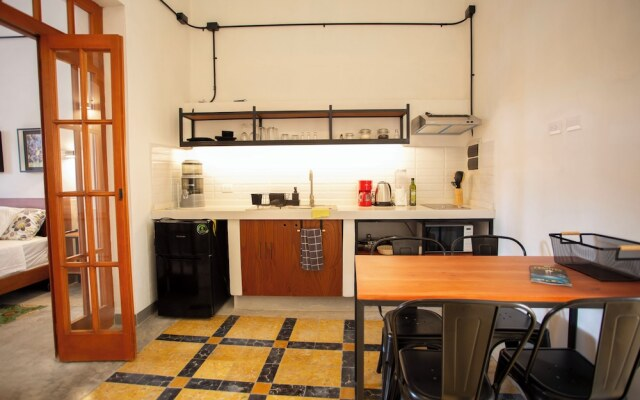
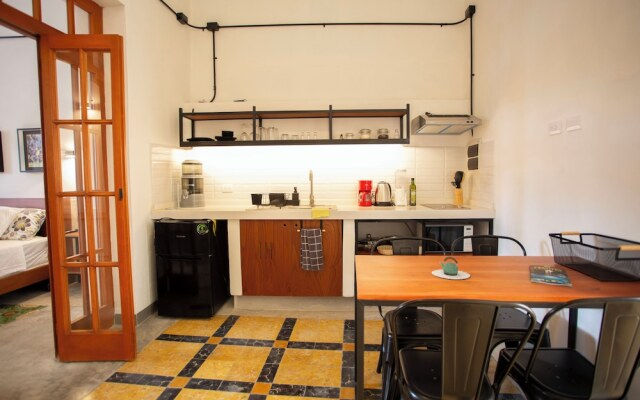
+ teapot (450, 265)
